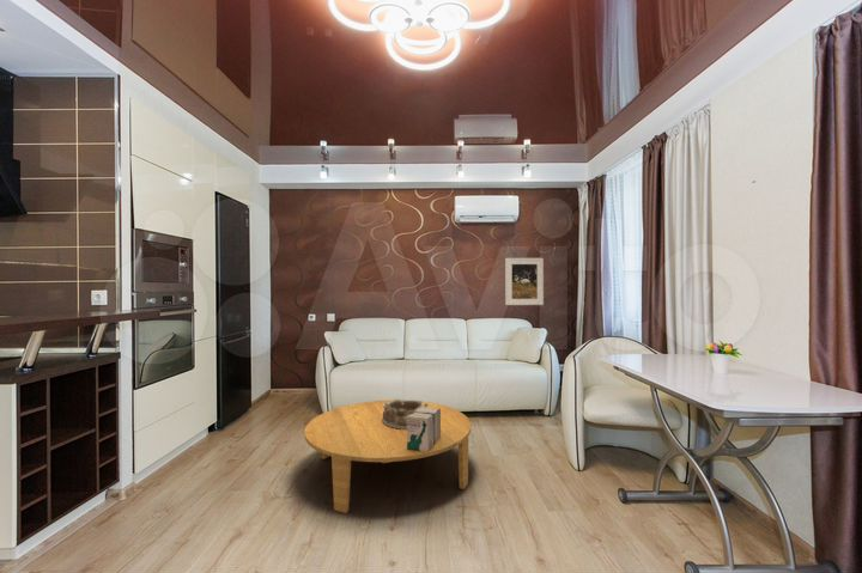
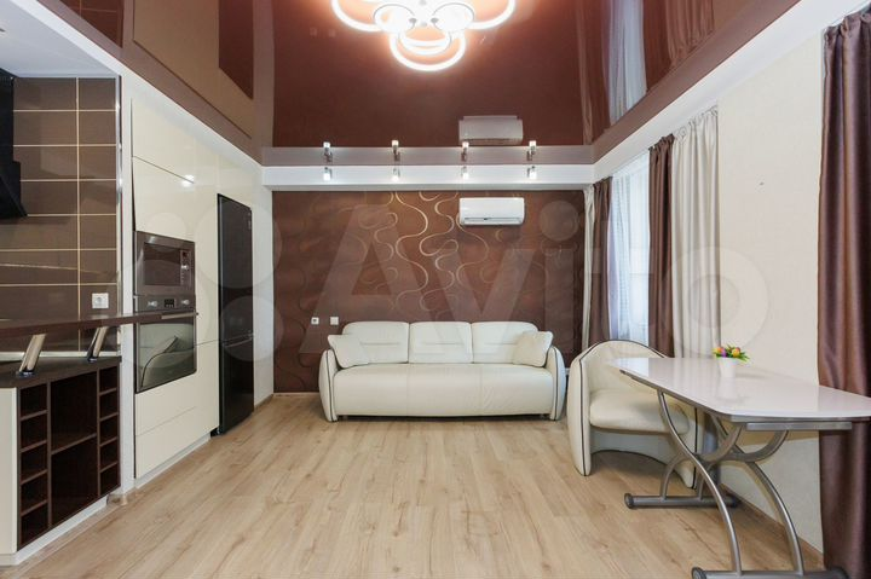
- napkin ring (405, 412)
- books (424, 426)
- coffee table (389, 446)
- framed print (524, 281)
